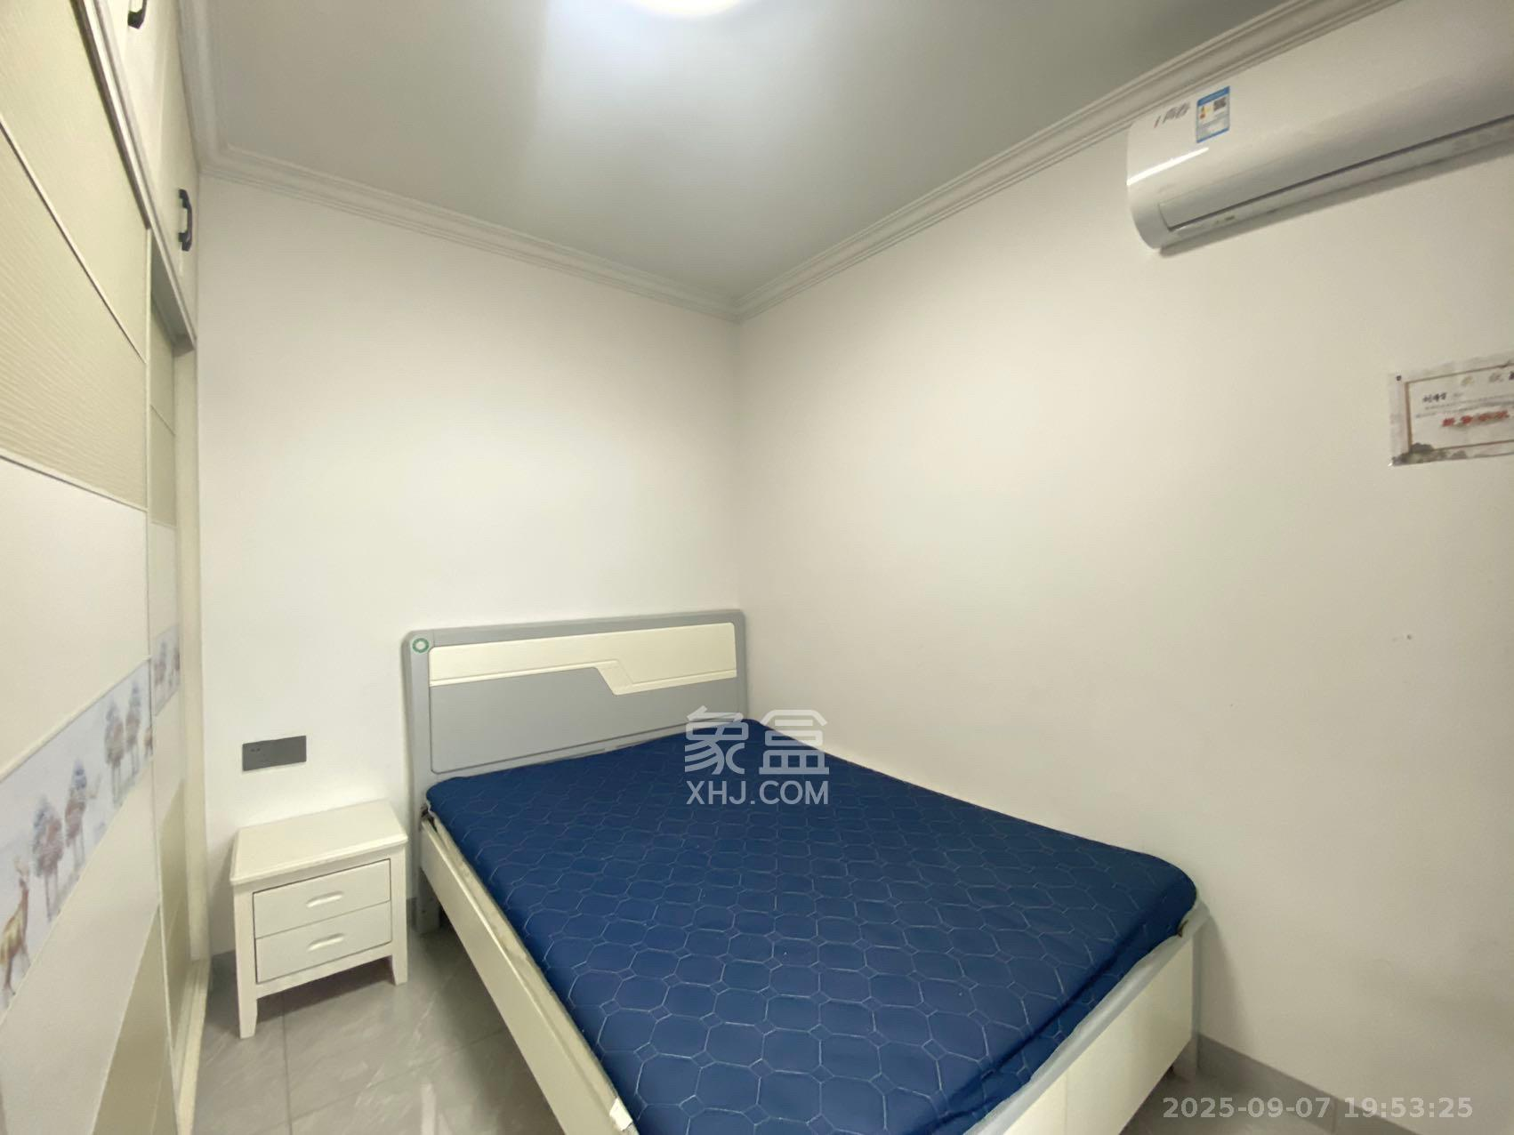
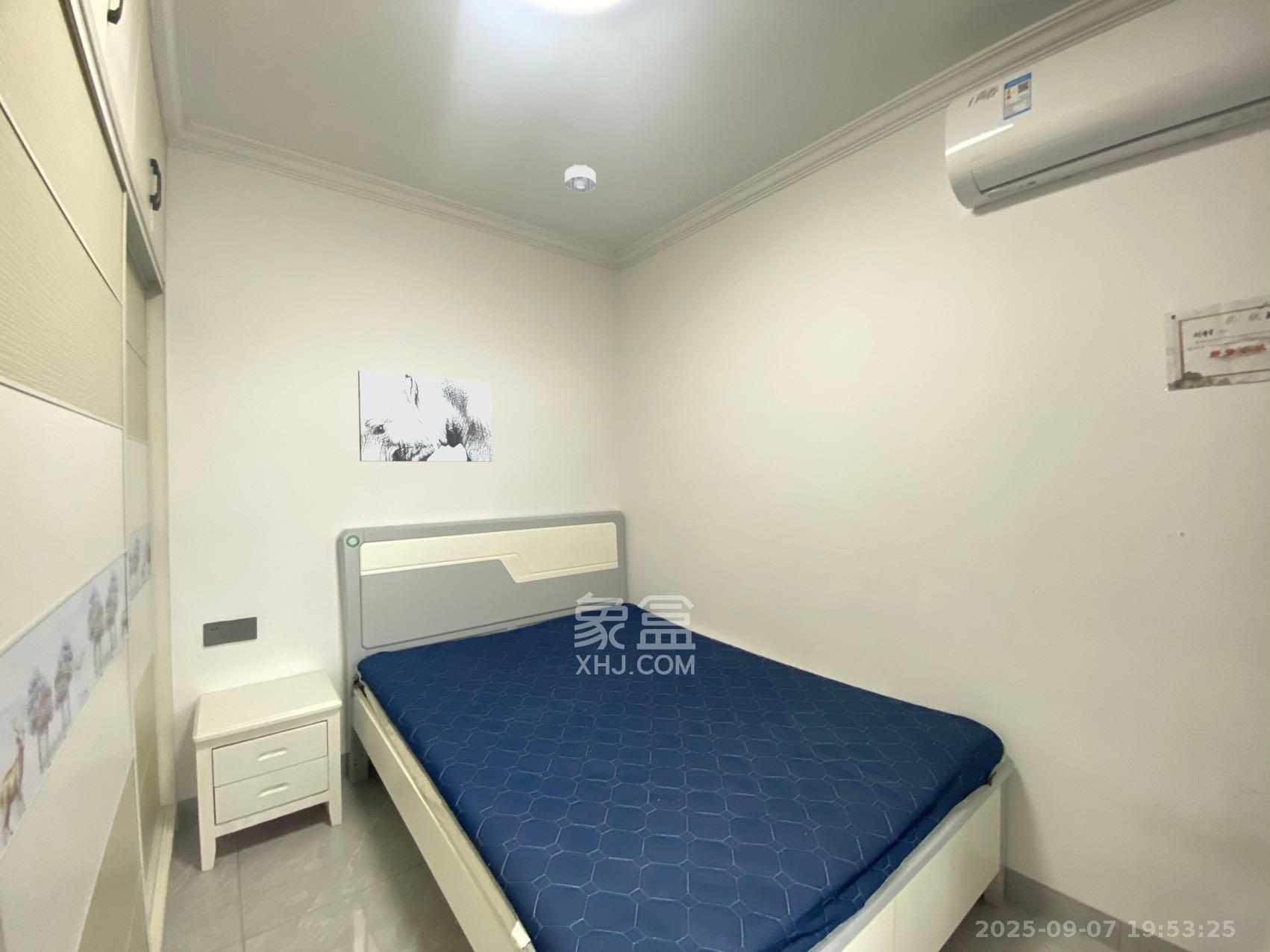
+ smoke detector (580, 178)
+ wall art (430, 419)
